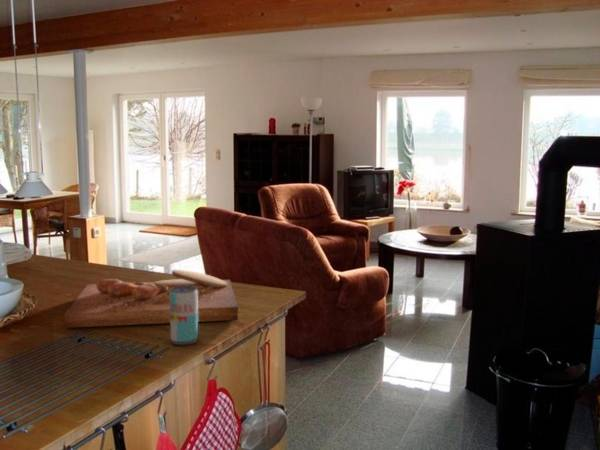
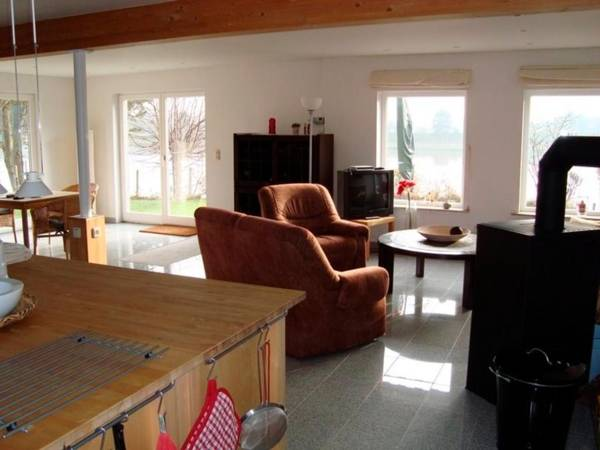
- cutting board (157, 292)
- beverage can (184, 314)
